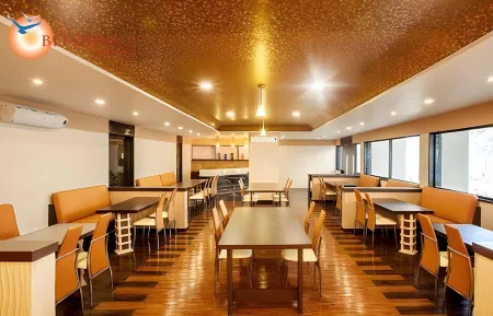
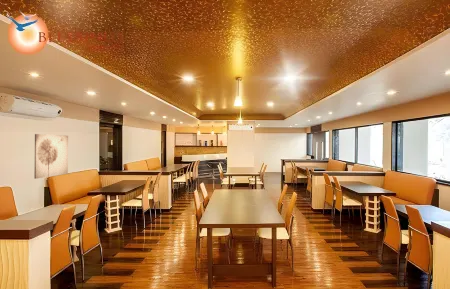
+ wall art (52, 155)
